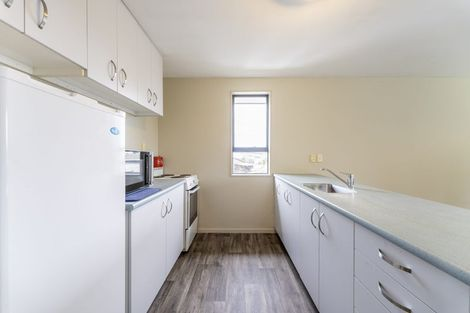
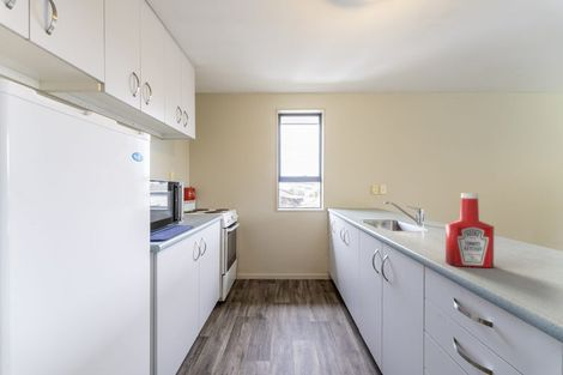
+ soap bottle (468, 229)
